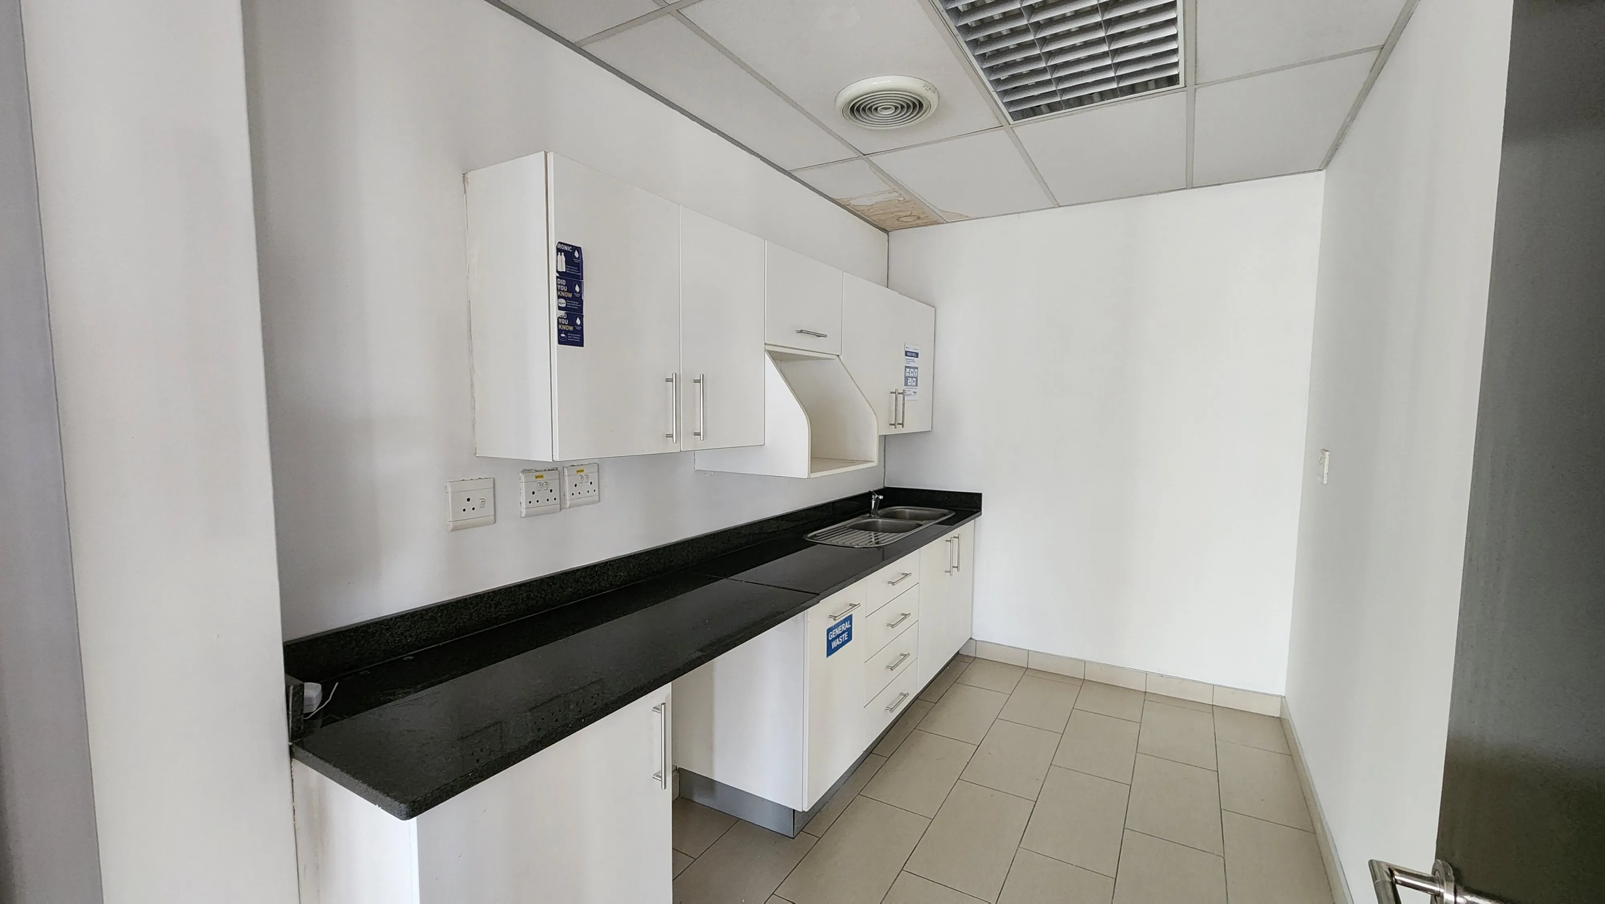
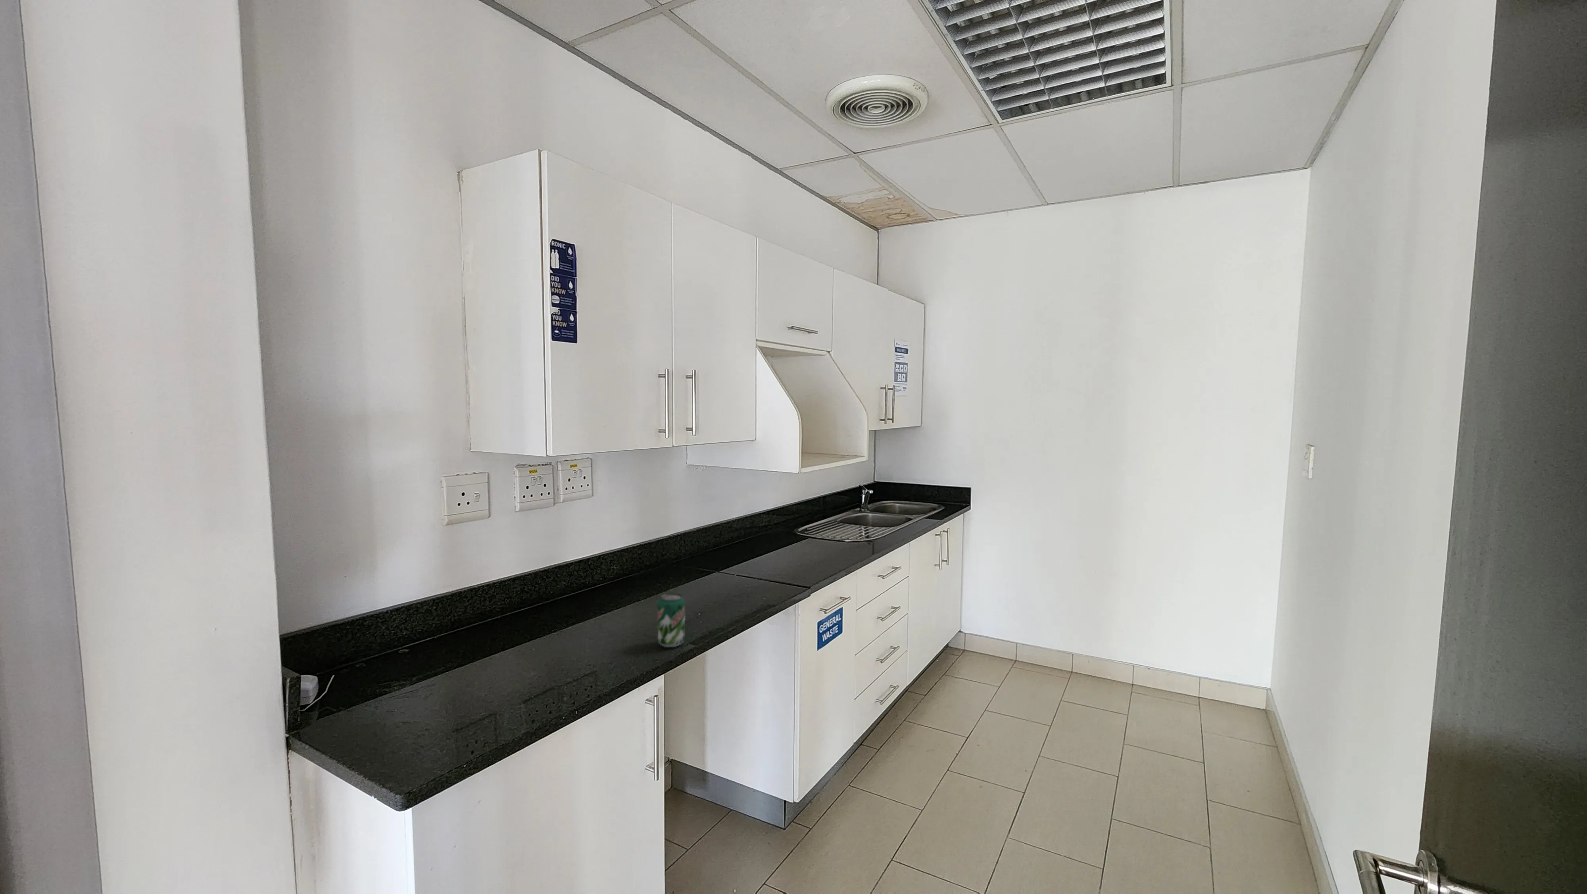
+ beverage can (671, 620)
